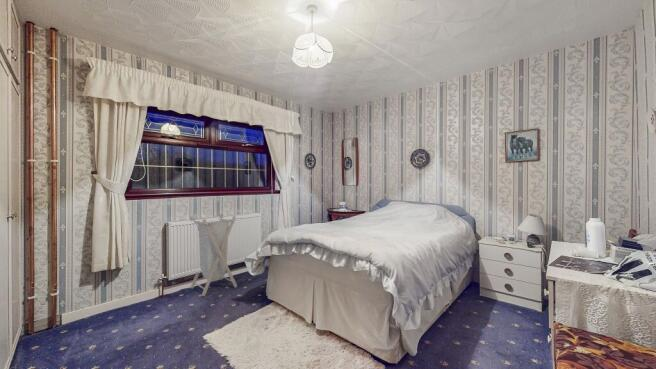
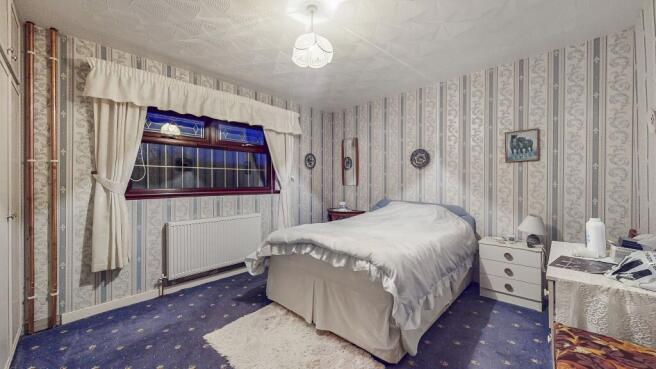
- laundry hamper (213, 251)
